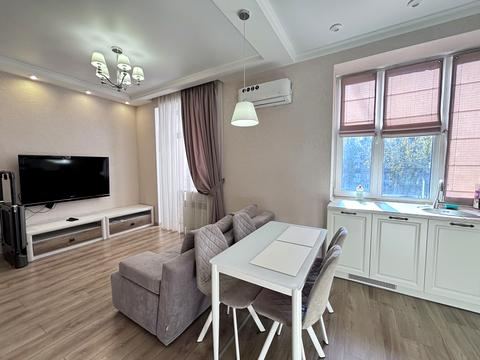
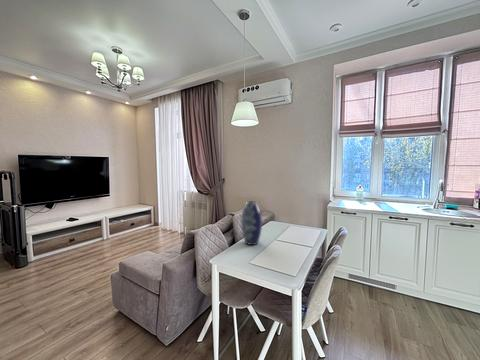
+ vase (251, 222)
